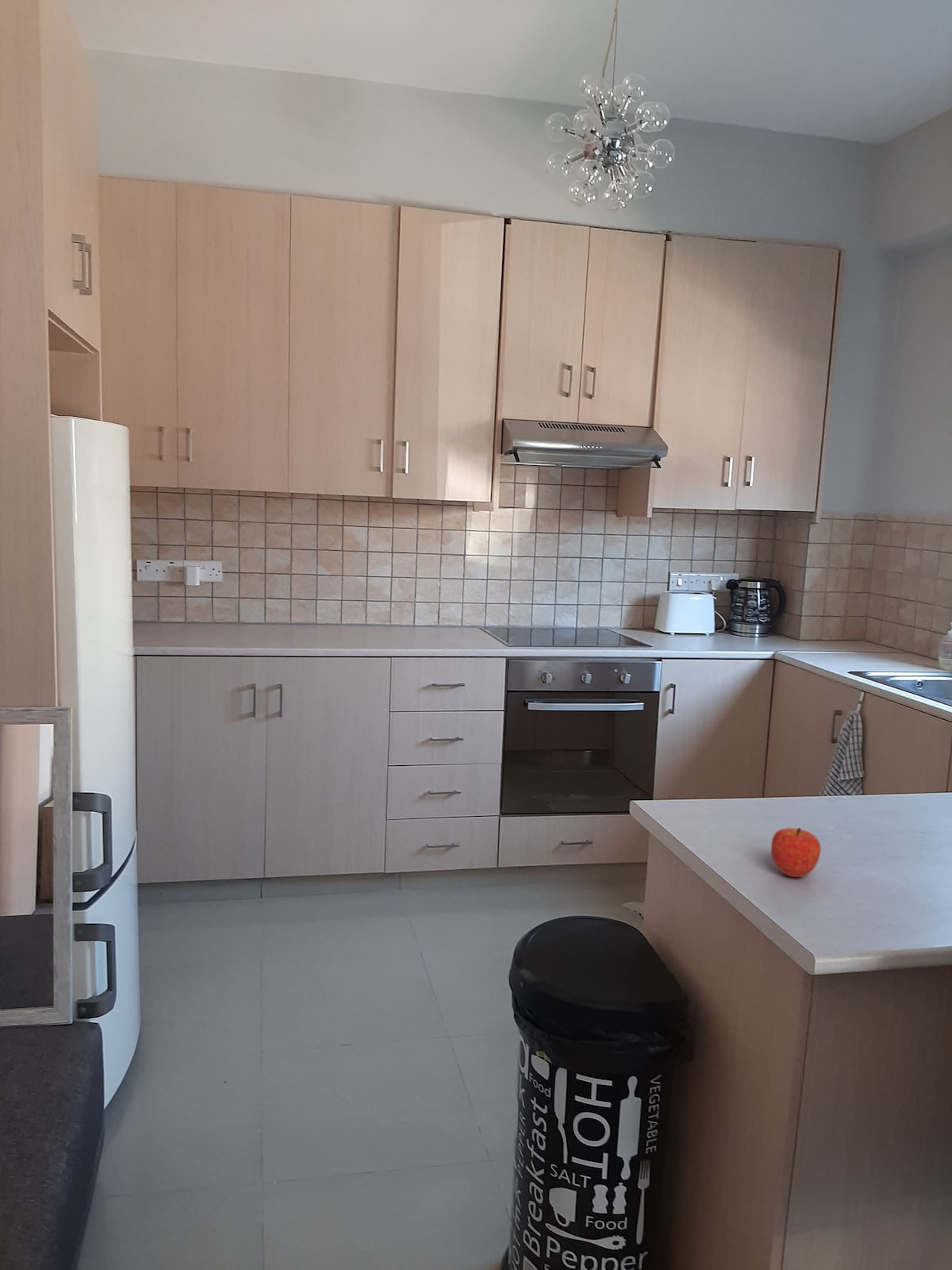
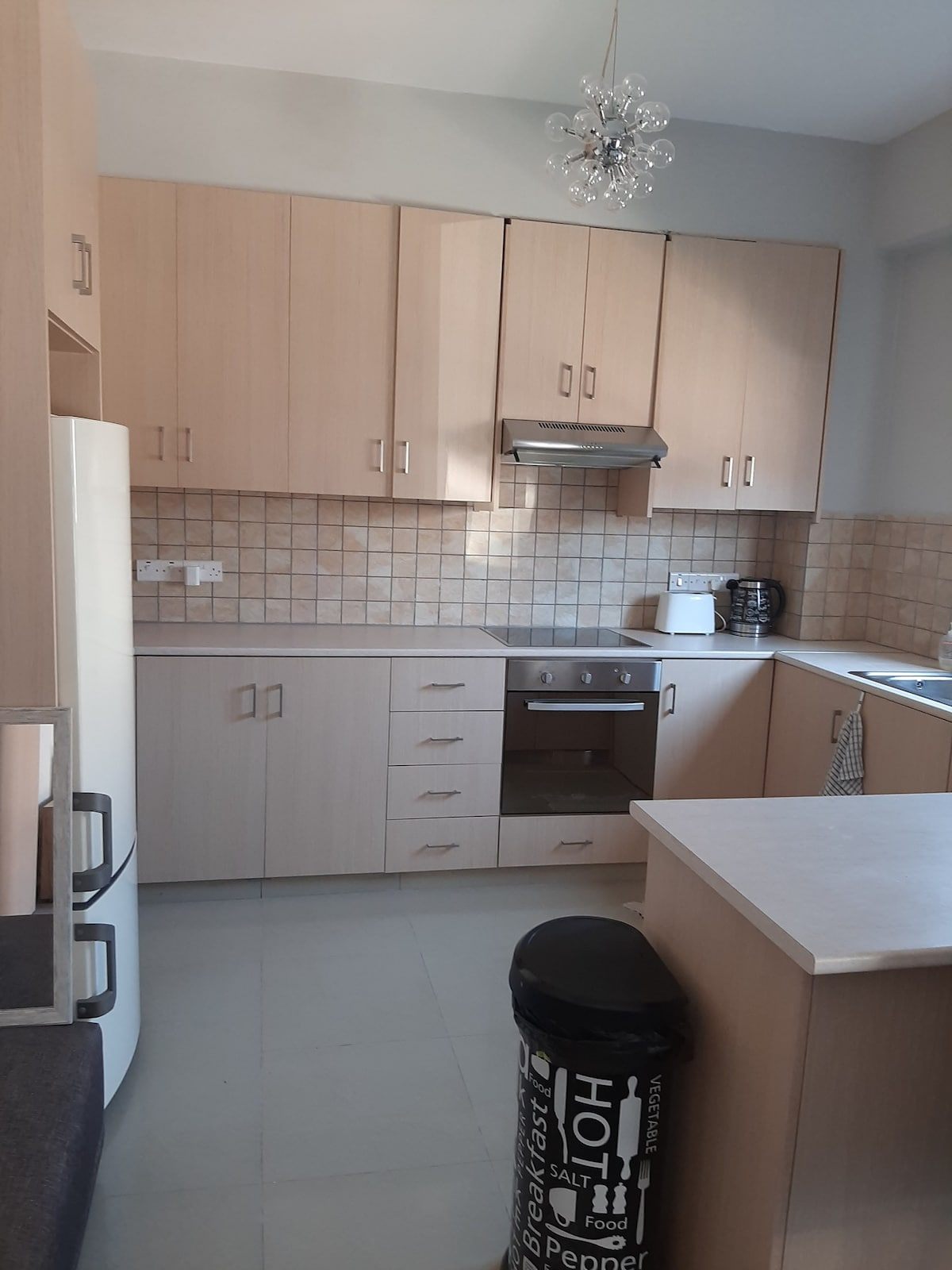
- fruit (795, 850)
